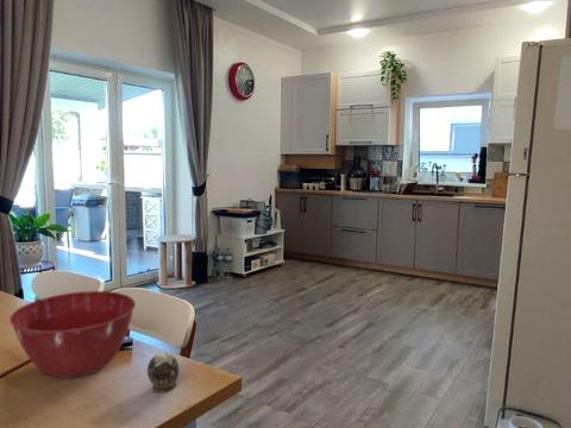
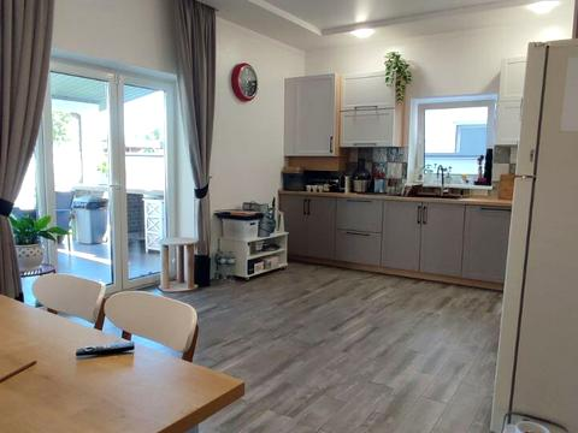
- decorative egg (163, 370)
- mixing bowl (76, 336)
